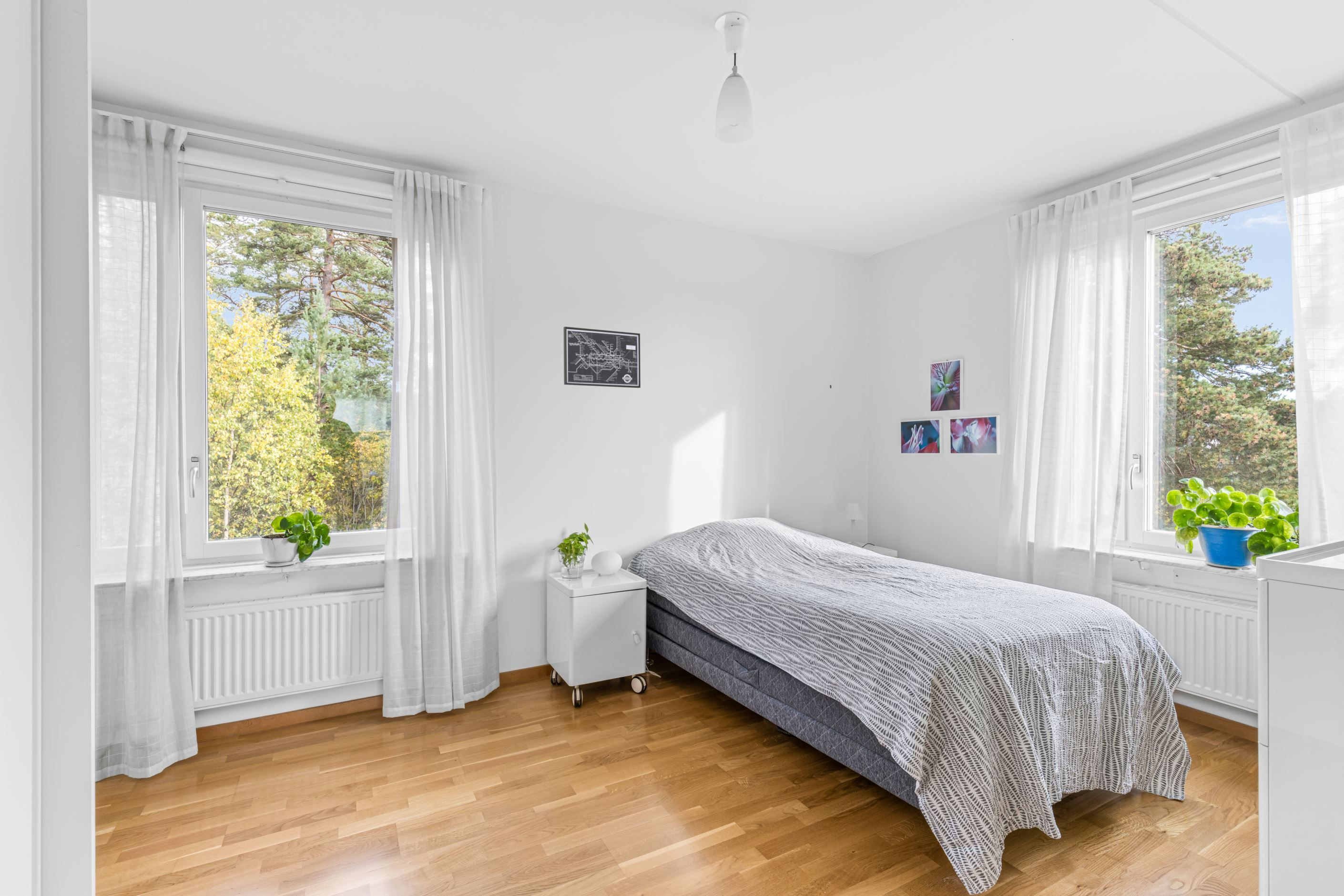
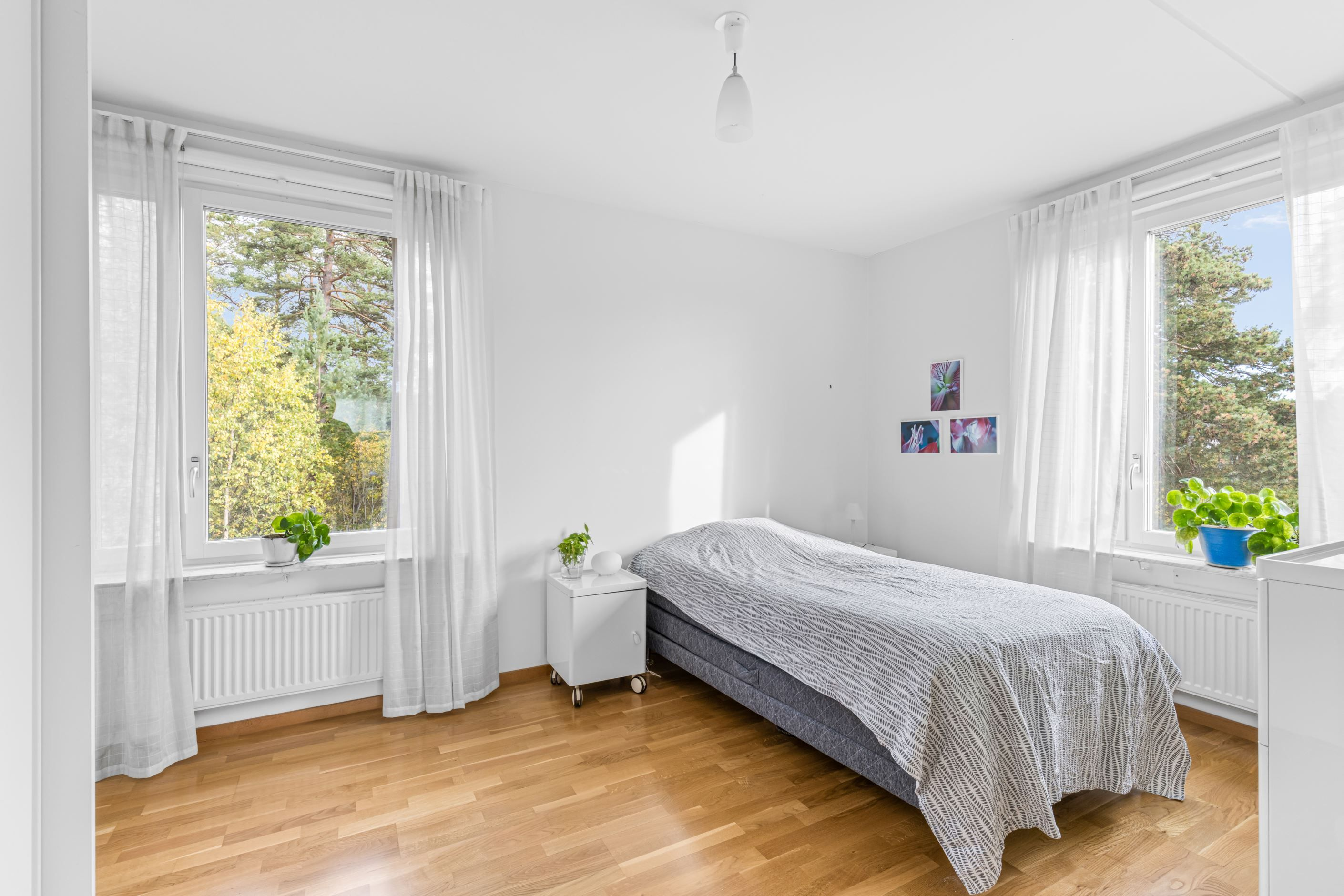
- wall art (603, 358)
